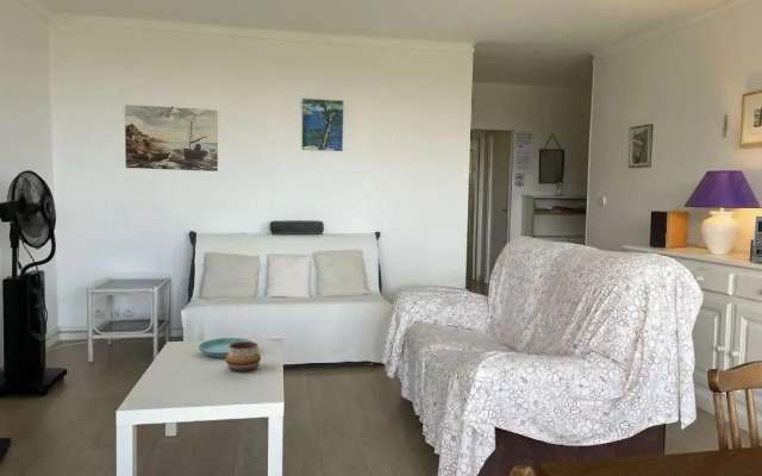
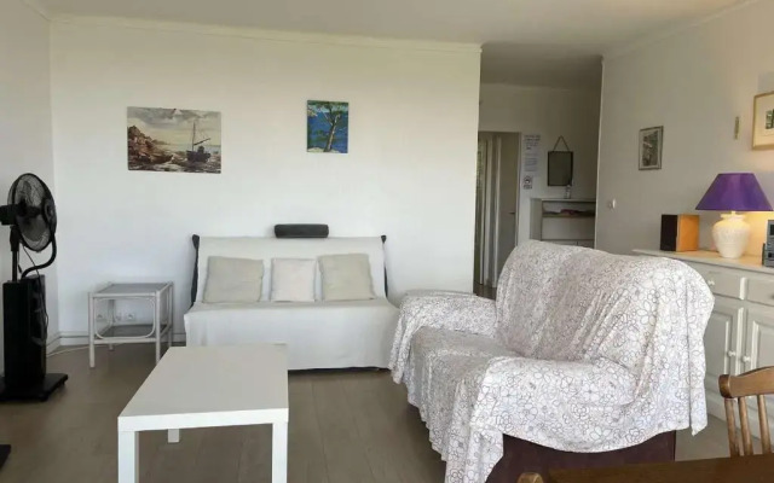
- saucer (226, 347)
- decorative bowl (243, 356)
